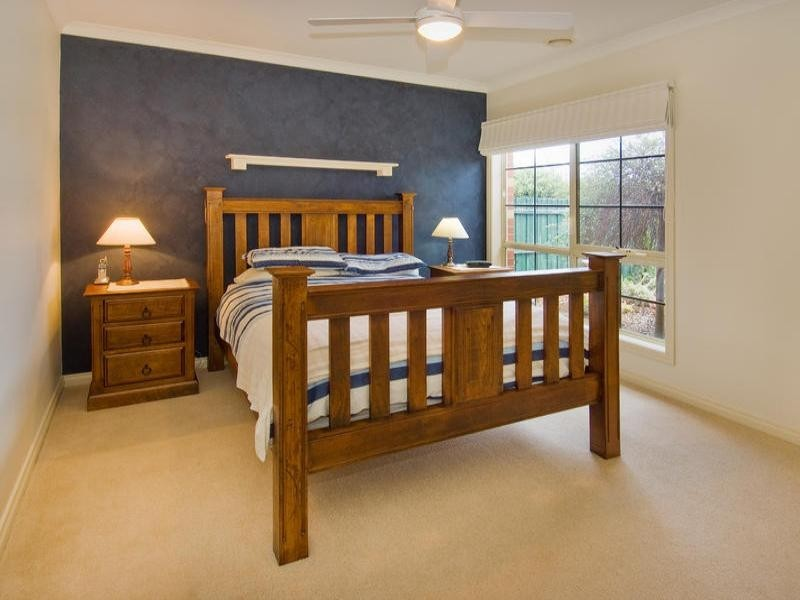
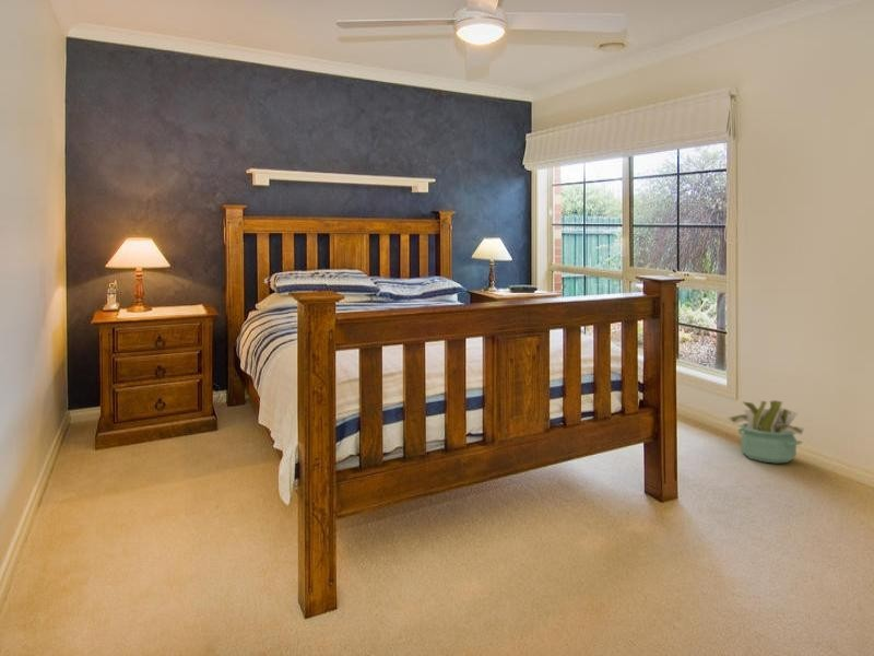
+ decorative plant (769, 429)
